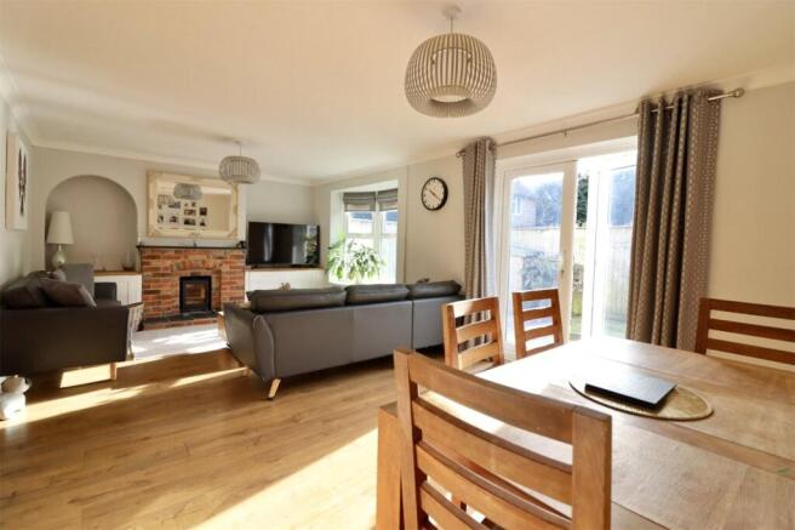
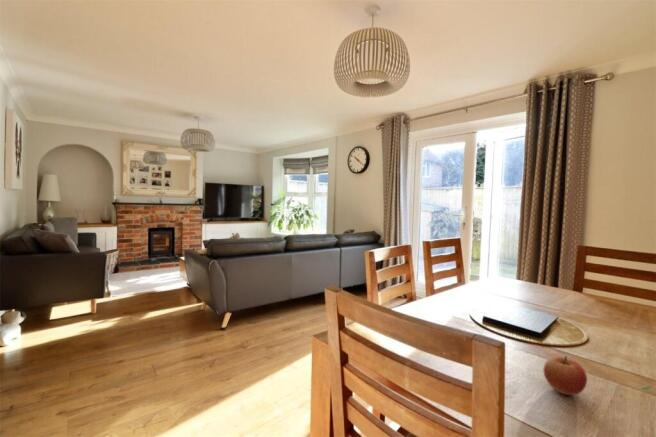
+ apple (564, 373)
